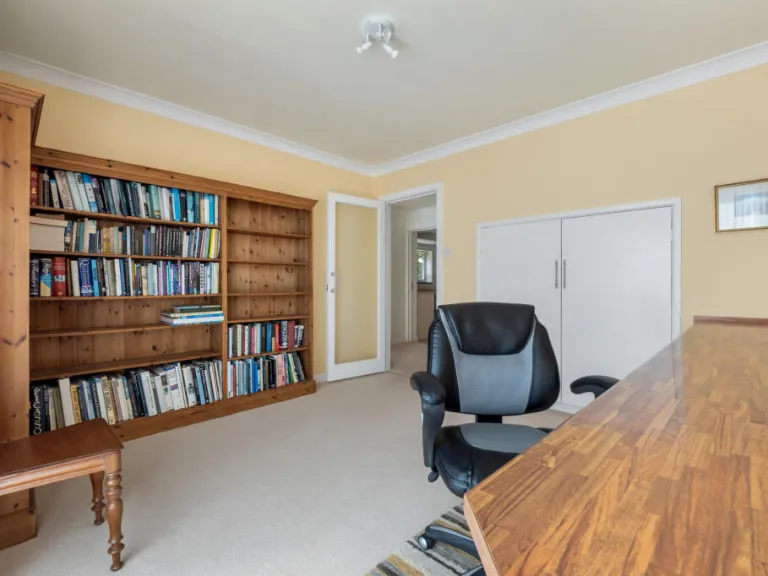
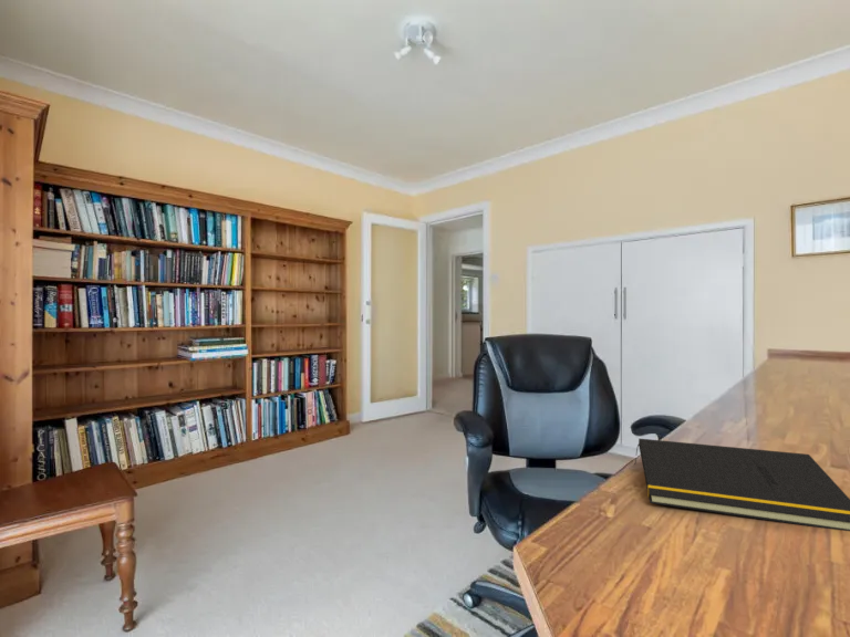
+ notepad (733, 477)
